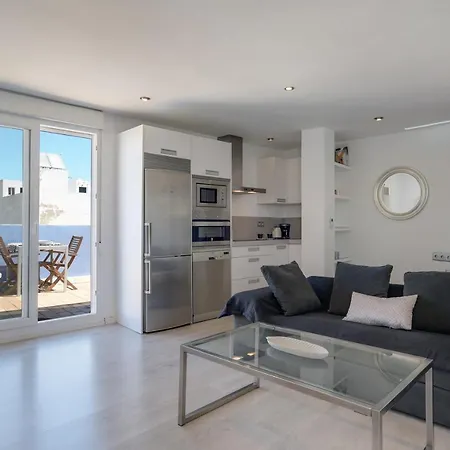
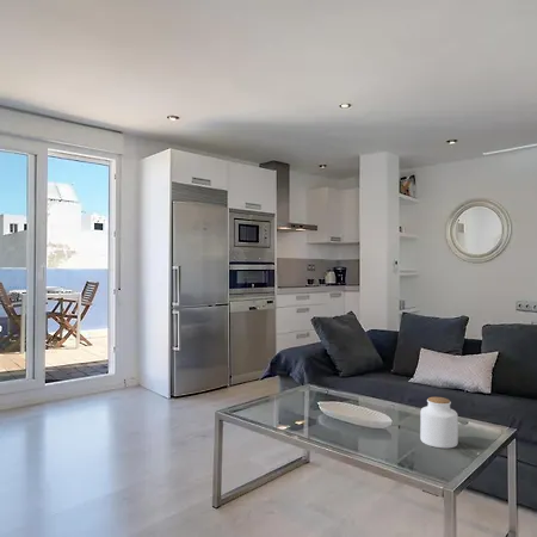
+ jar (437, 420)
